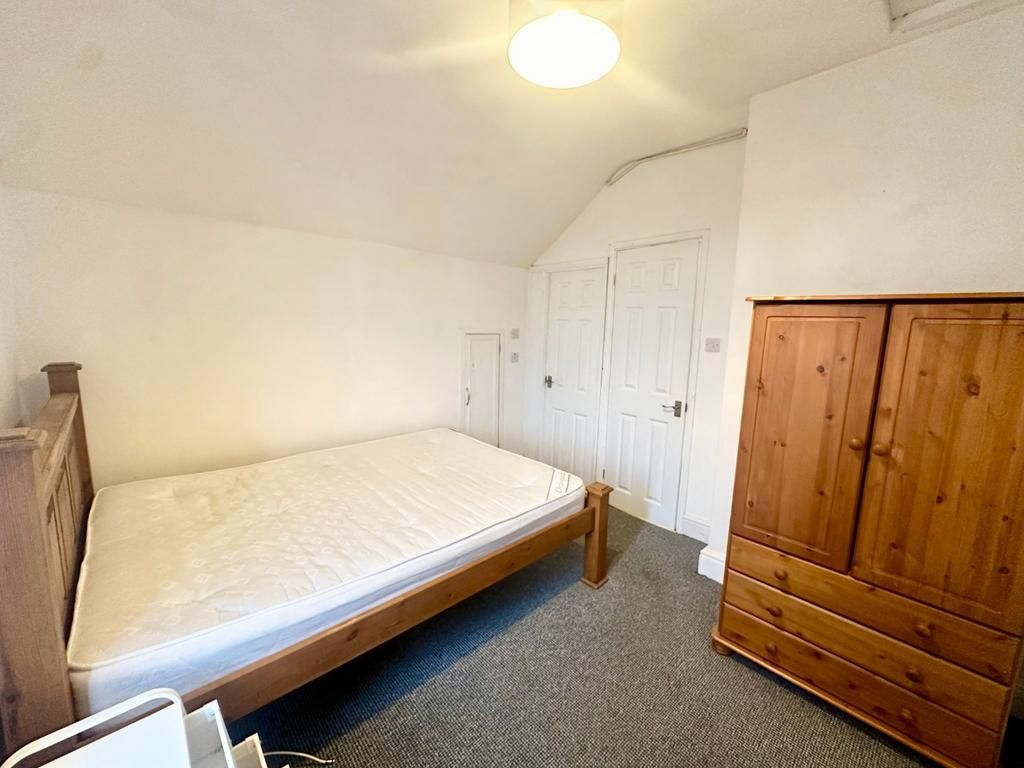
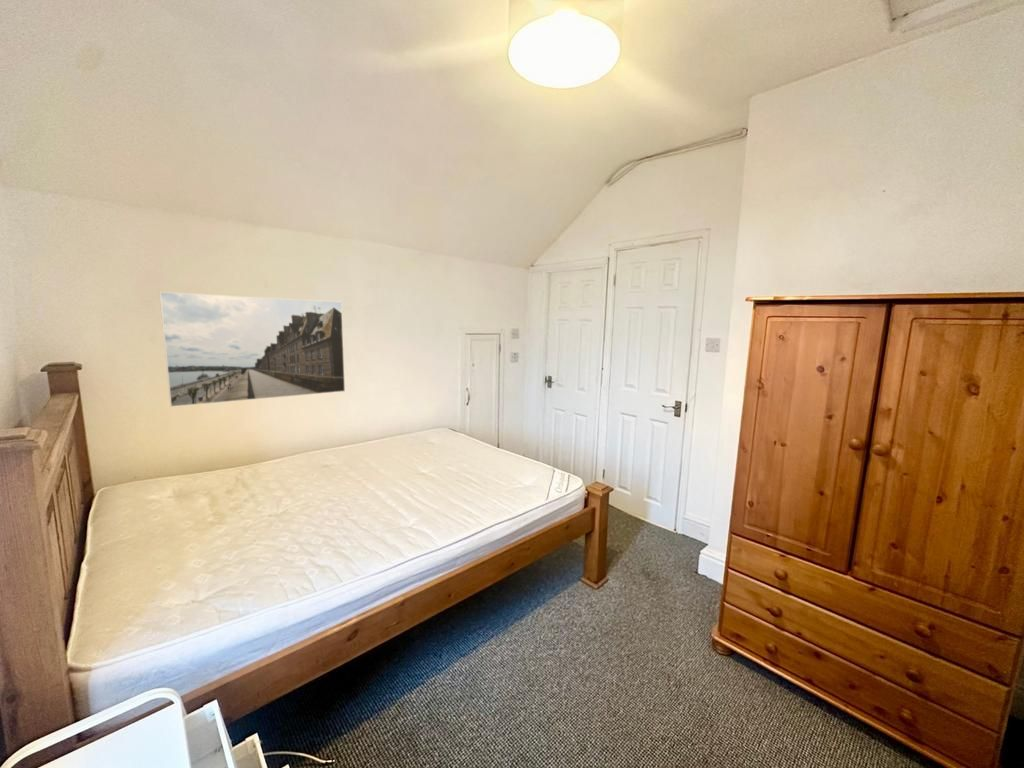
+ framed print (264, 348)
